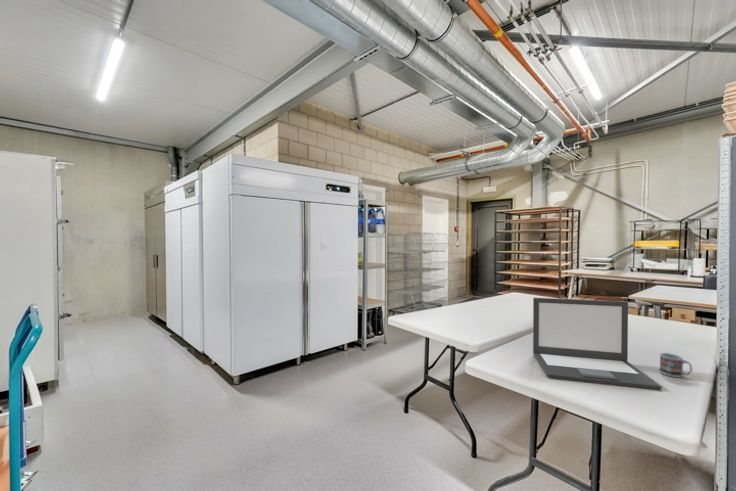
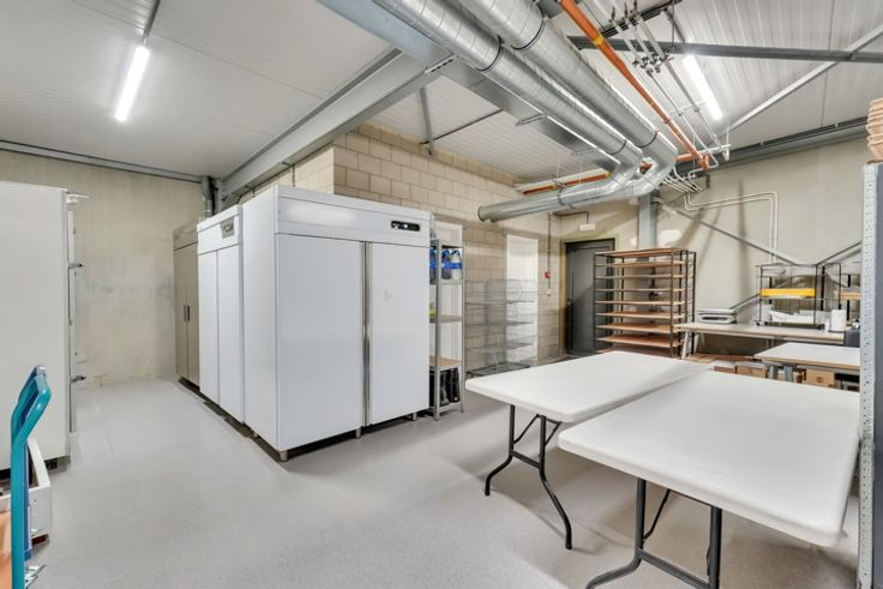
- laptop (588, 337)
- cup (675, 365)
